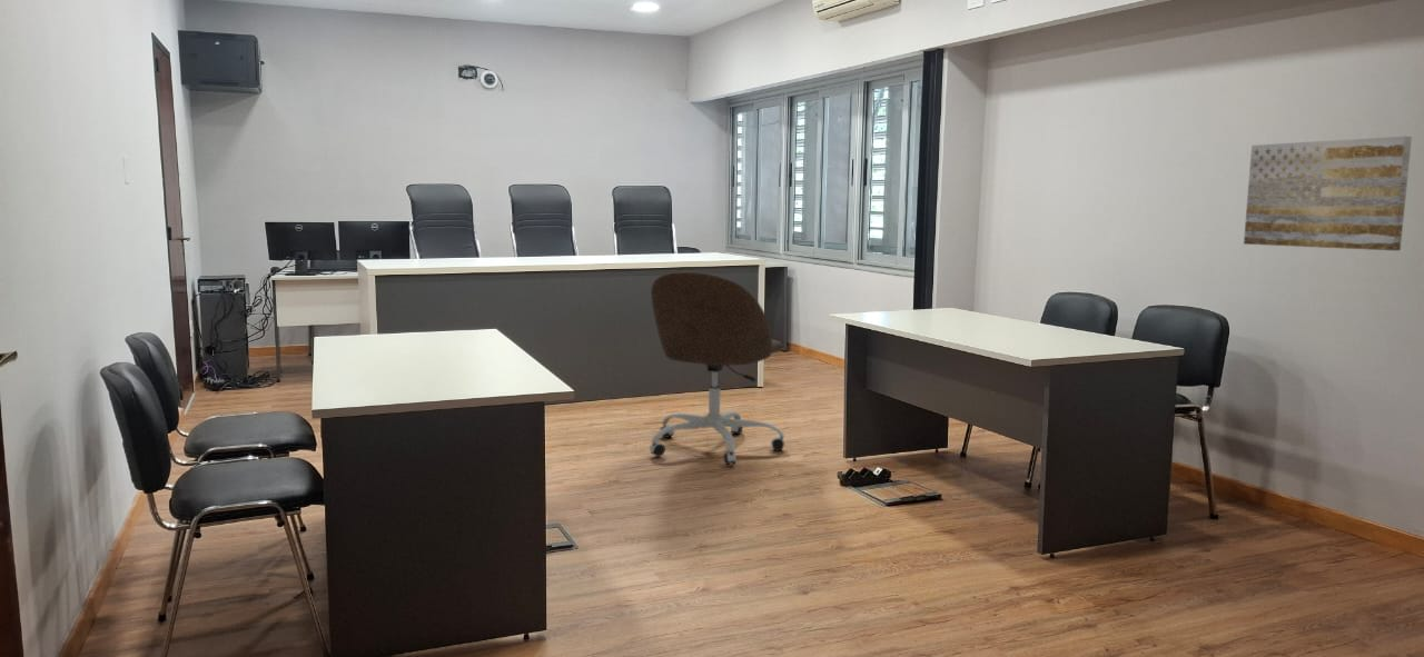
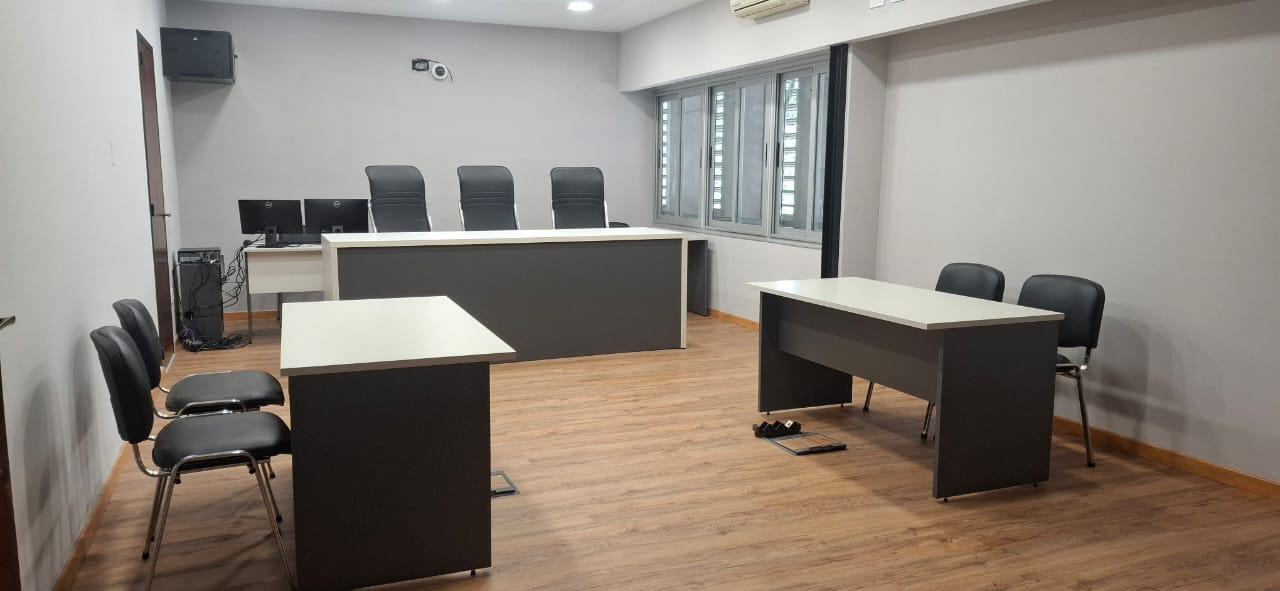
- office chair (715, 358)
- wall art (1321, 193)
